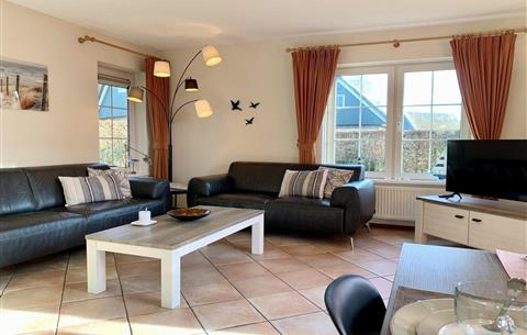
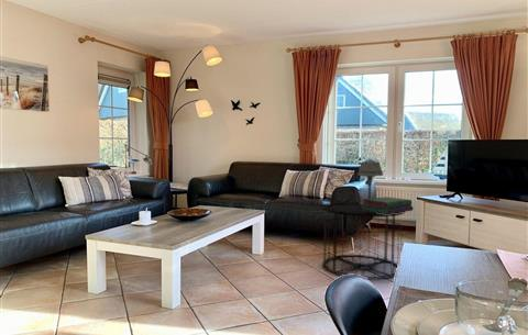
+ stack of books (386, 204)
+ table lamp (370, 181)
+ side table (360, 237)
